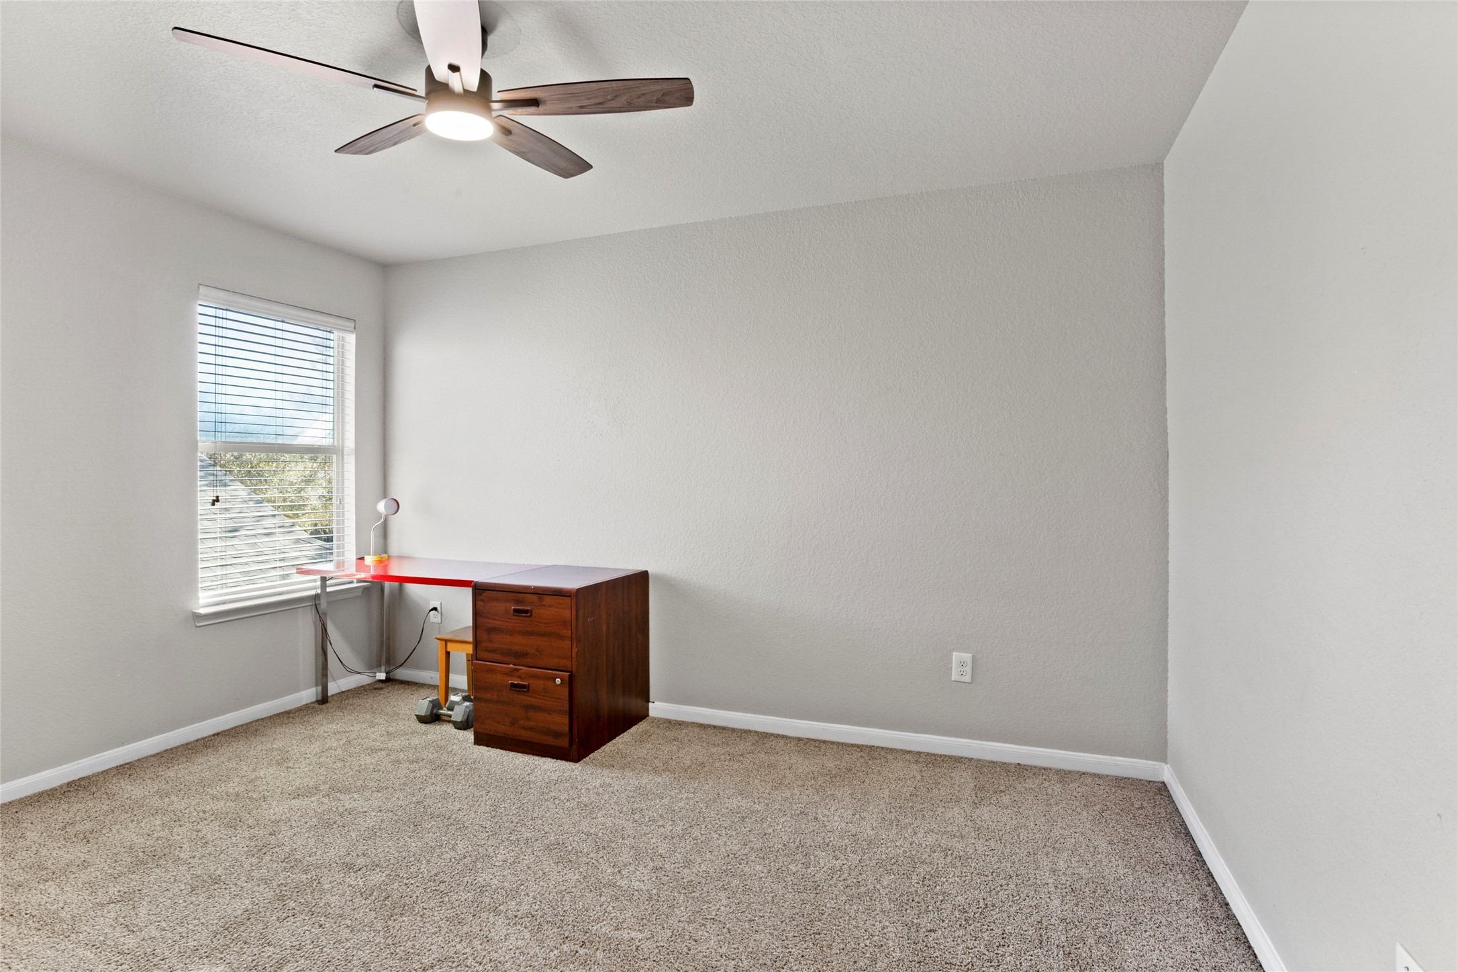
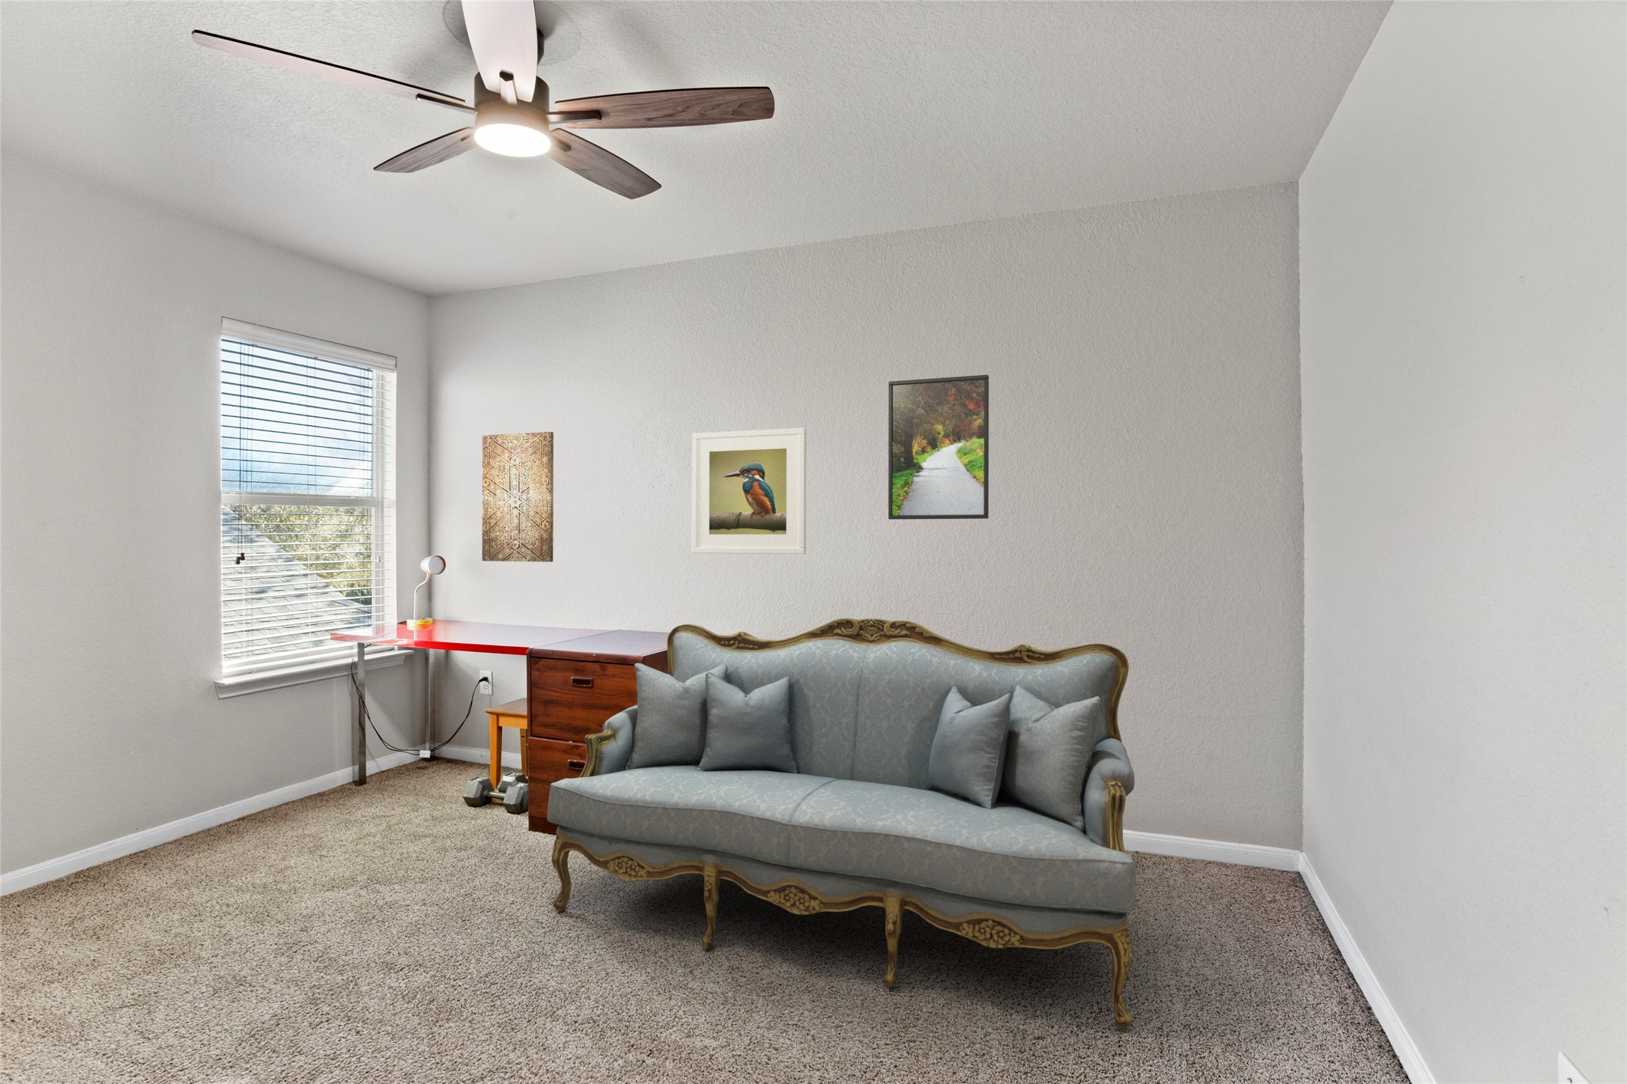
+ sofa (838, 726)
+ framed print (748, 492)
+ wall art (517, 497)
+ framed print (937, 449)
